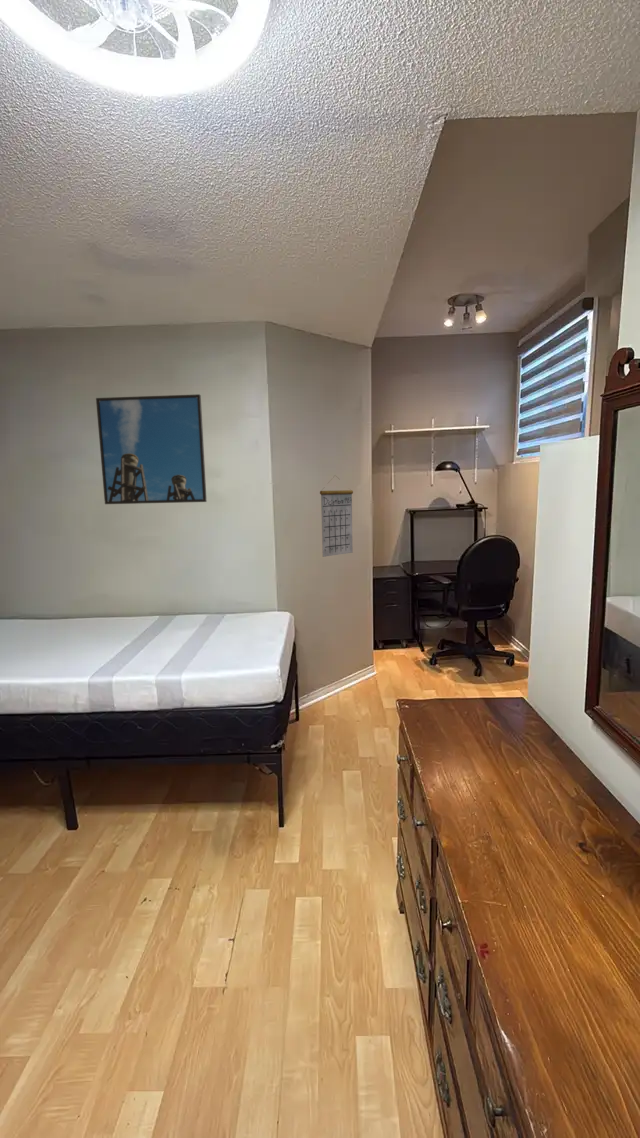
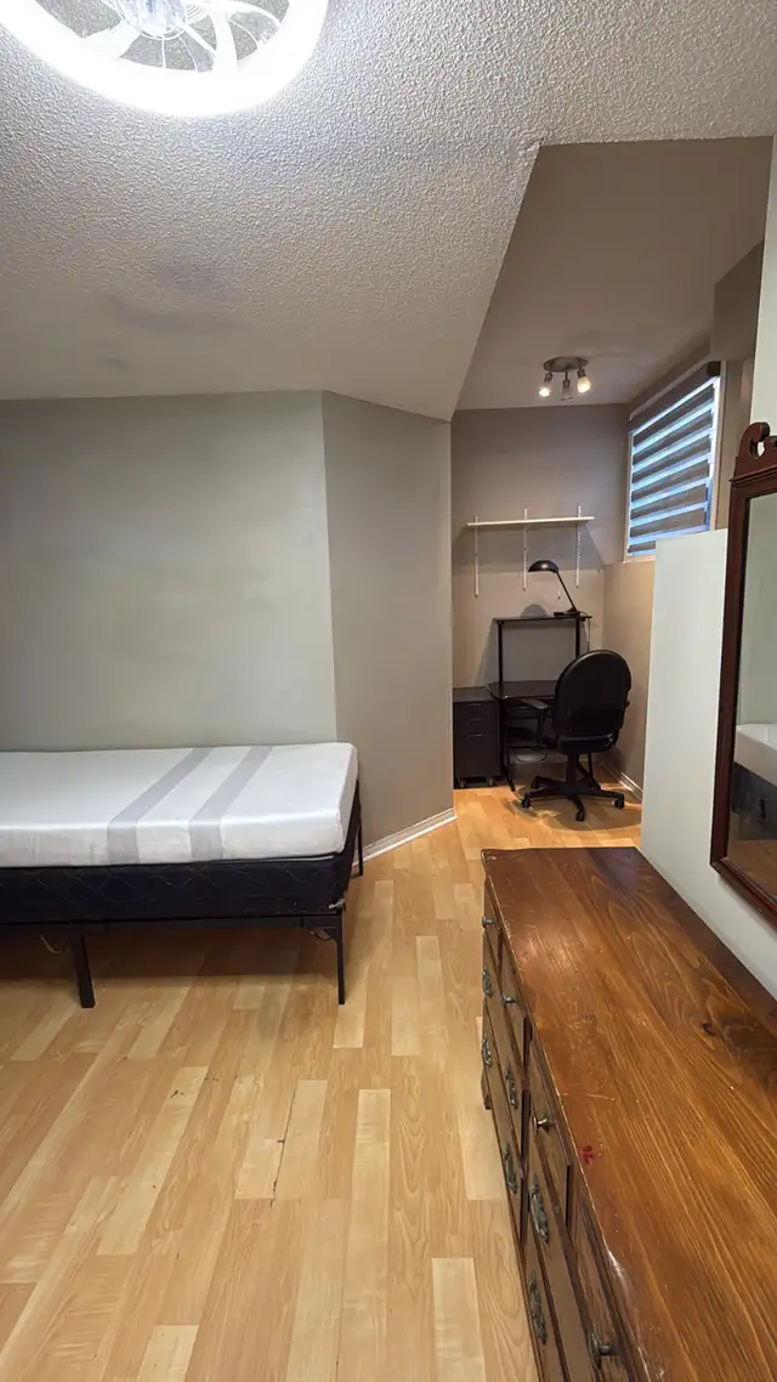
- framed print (151, 450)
- calendar (337, 515)
